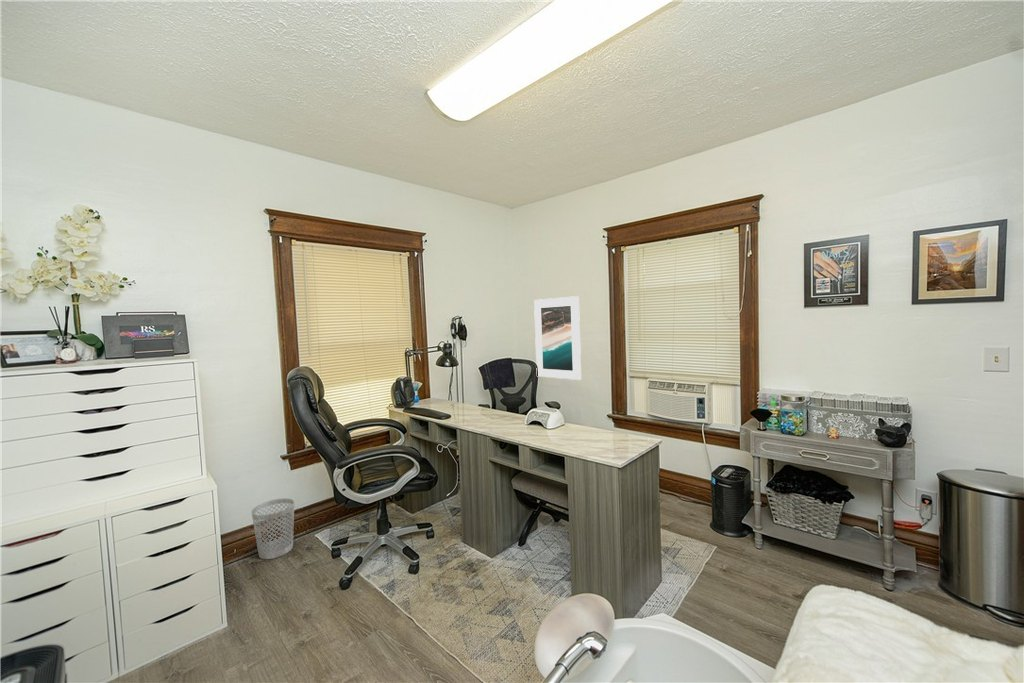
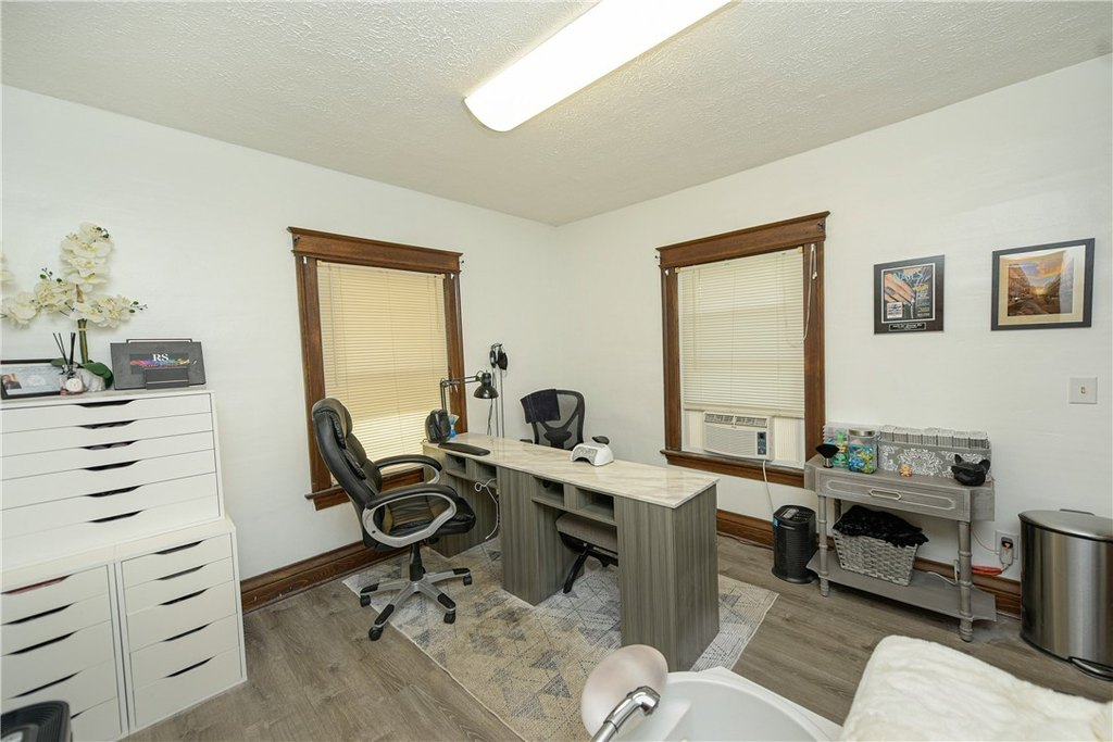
- wastebasket (275, 529)
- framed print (556, 338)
